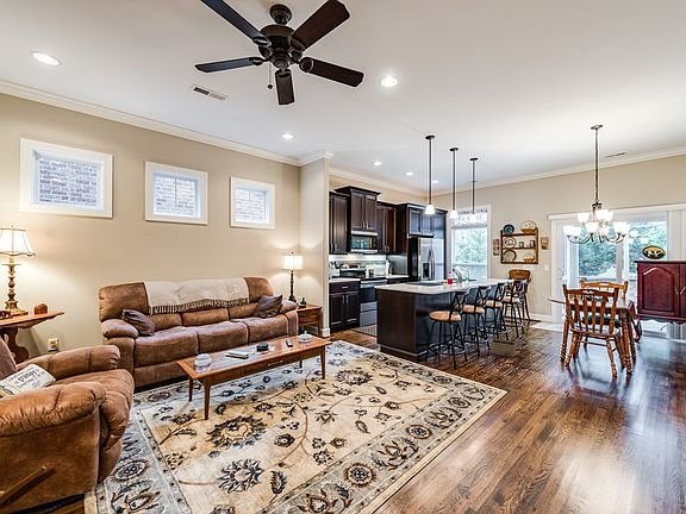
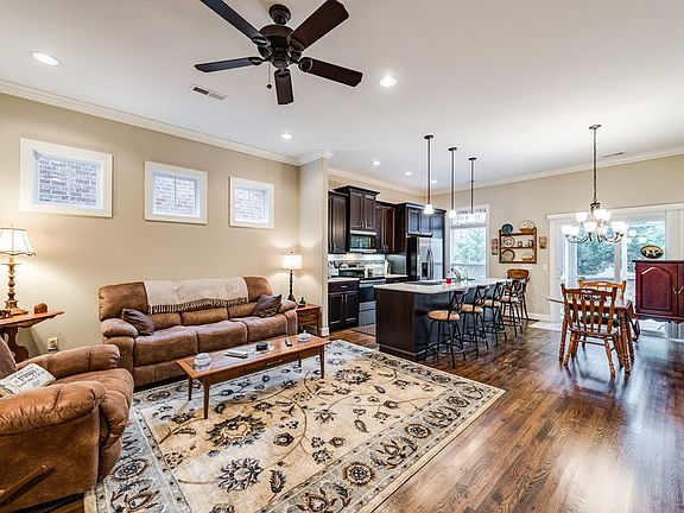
- basket (503, 343)
